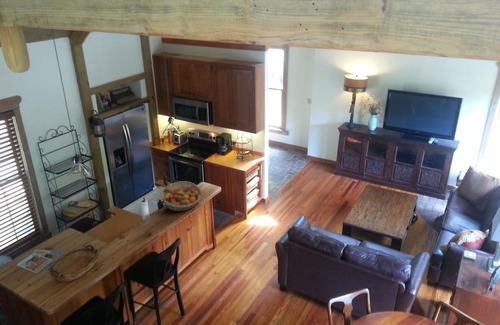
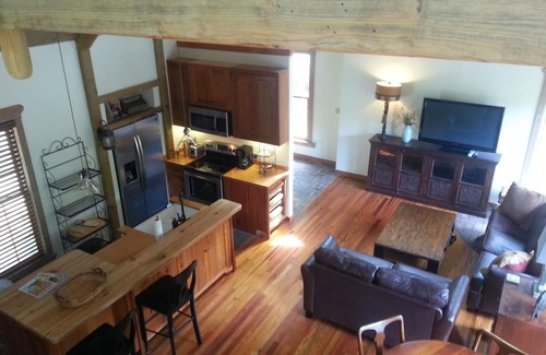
- fruit basket (181, 196)
